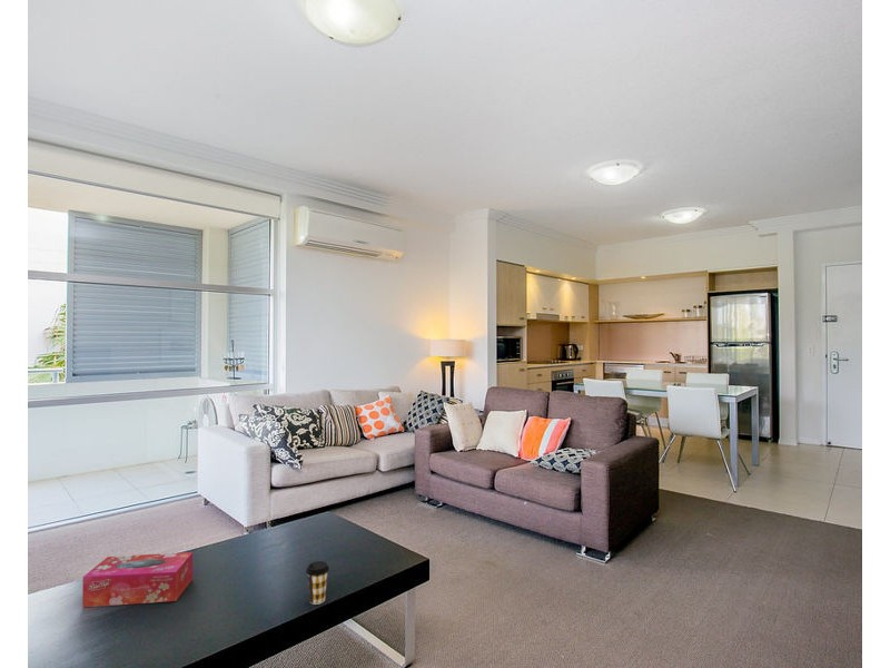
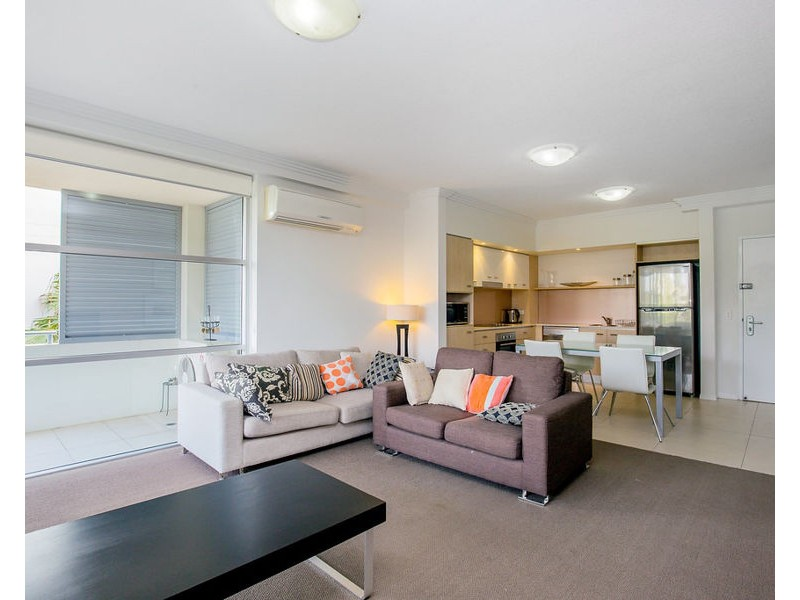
- coffee cup (317, 582)
- tissue box (140, 578)
